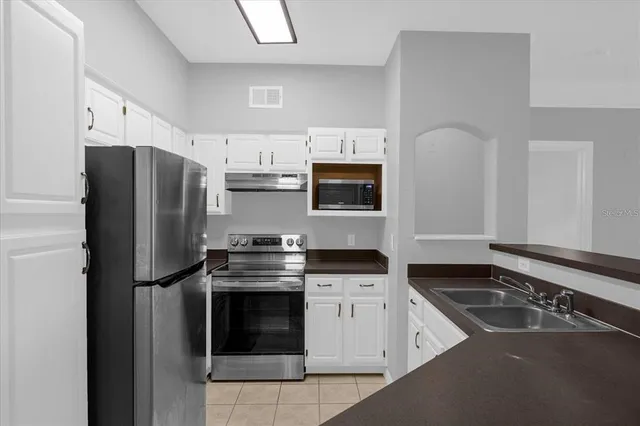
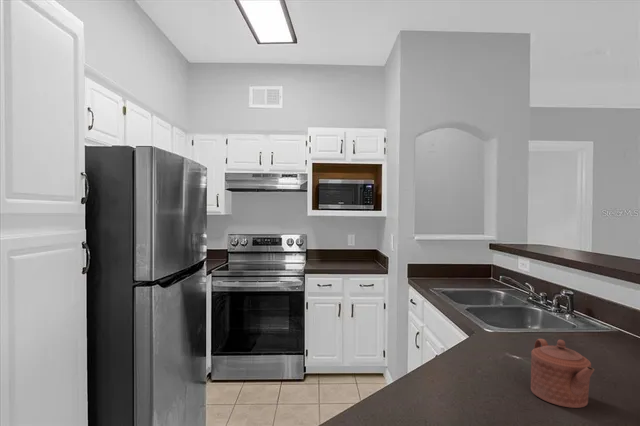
+ teapot (560, 368)
